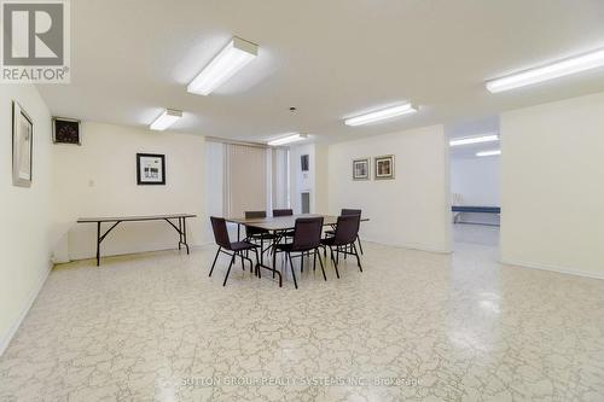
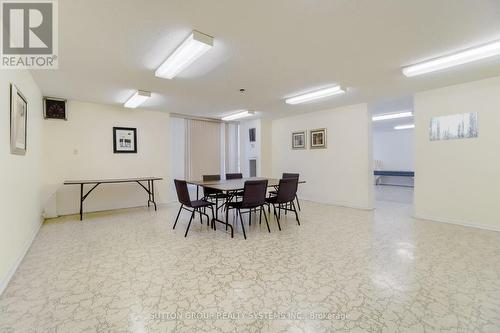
+ wall art (452, 127)
